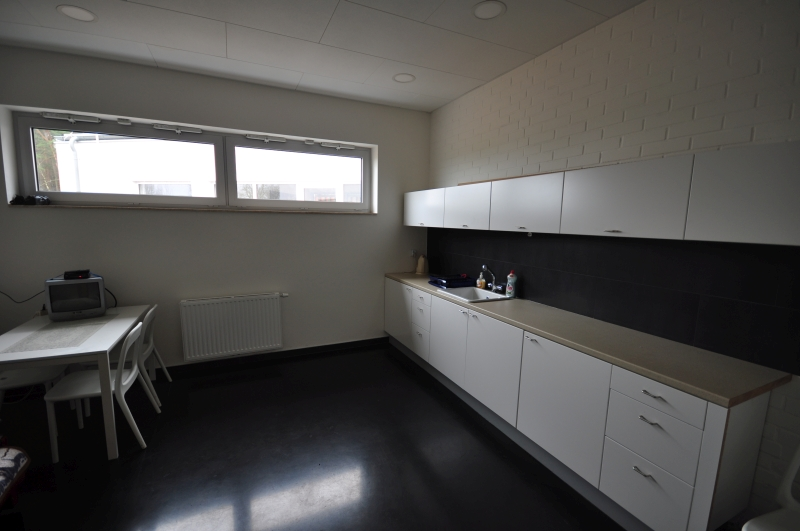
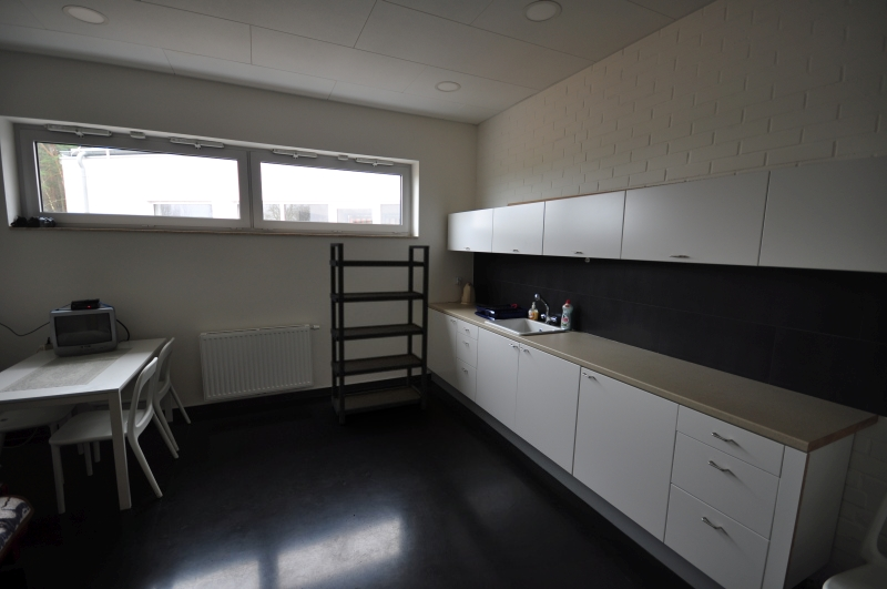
+ shelving unit (378, 327)
